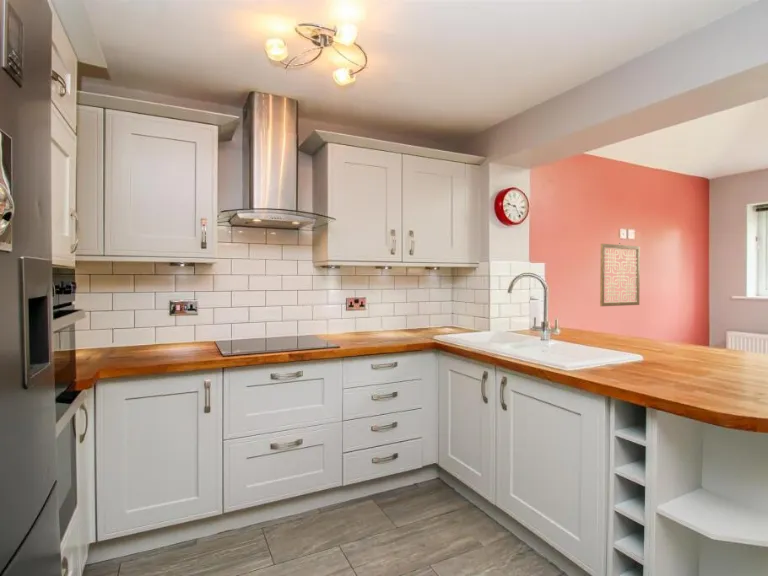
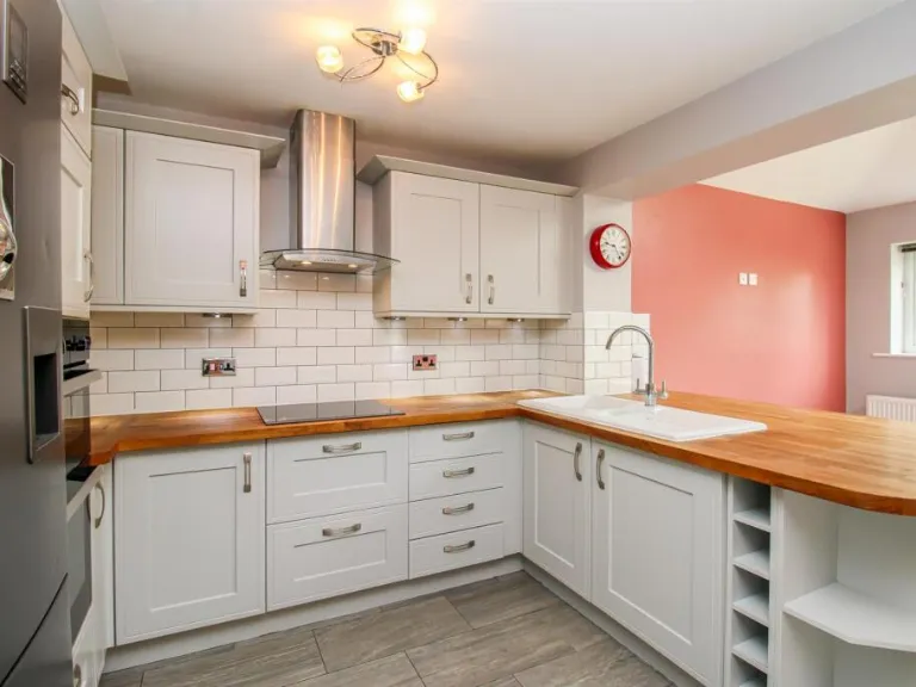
- wall art (620, 273)
